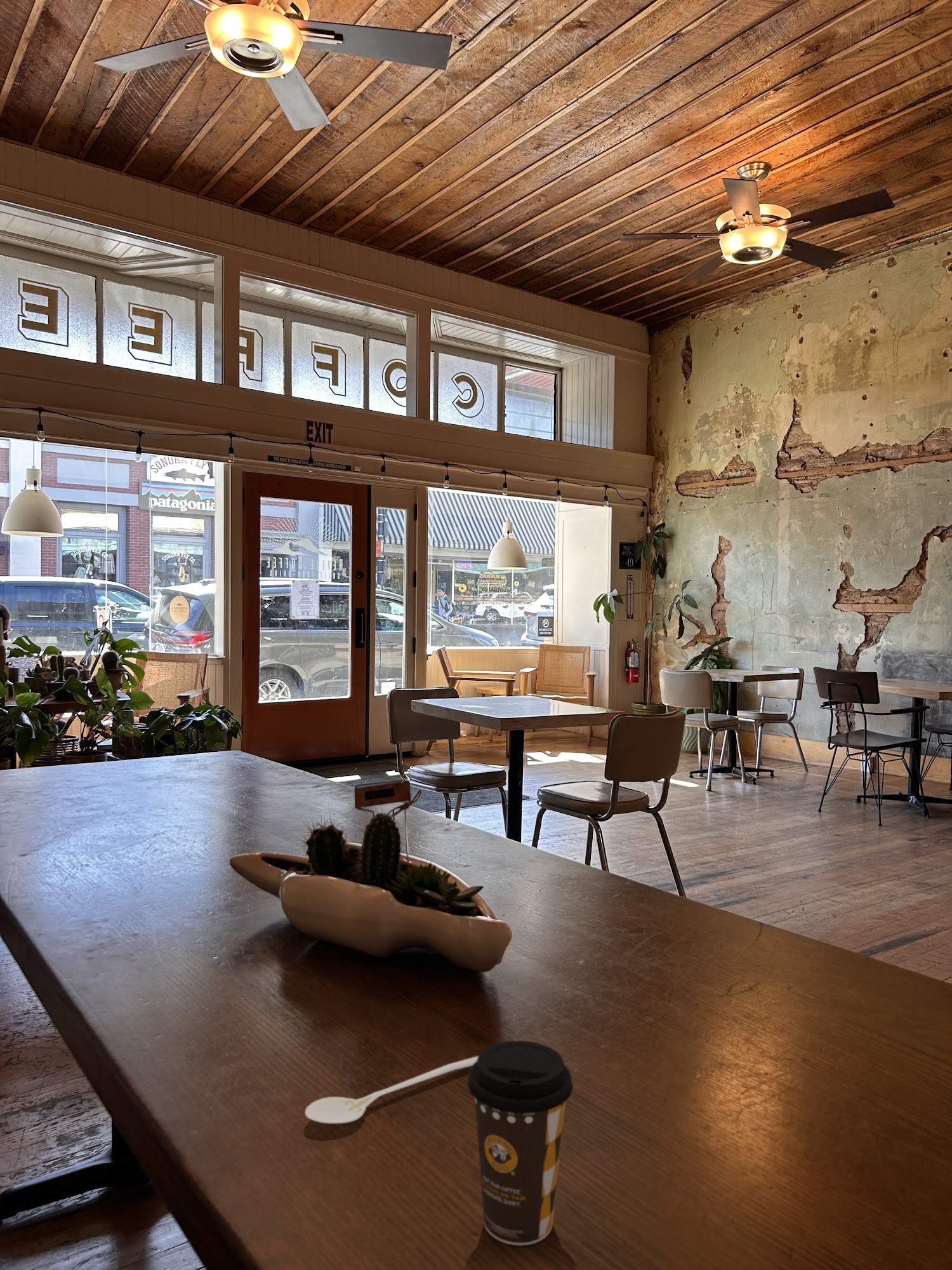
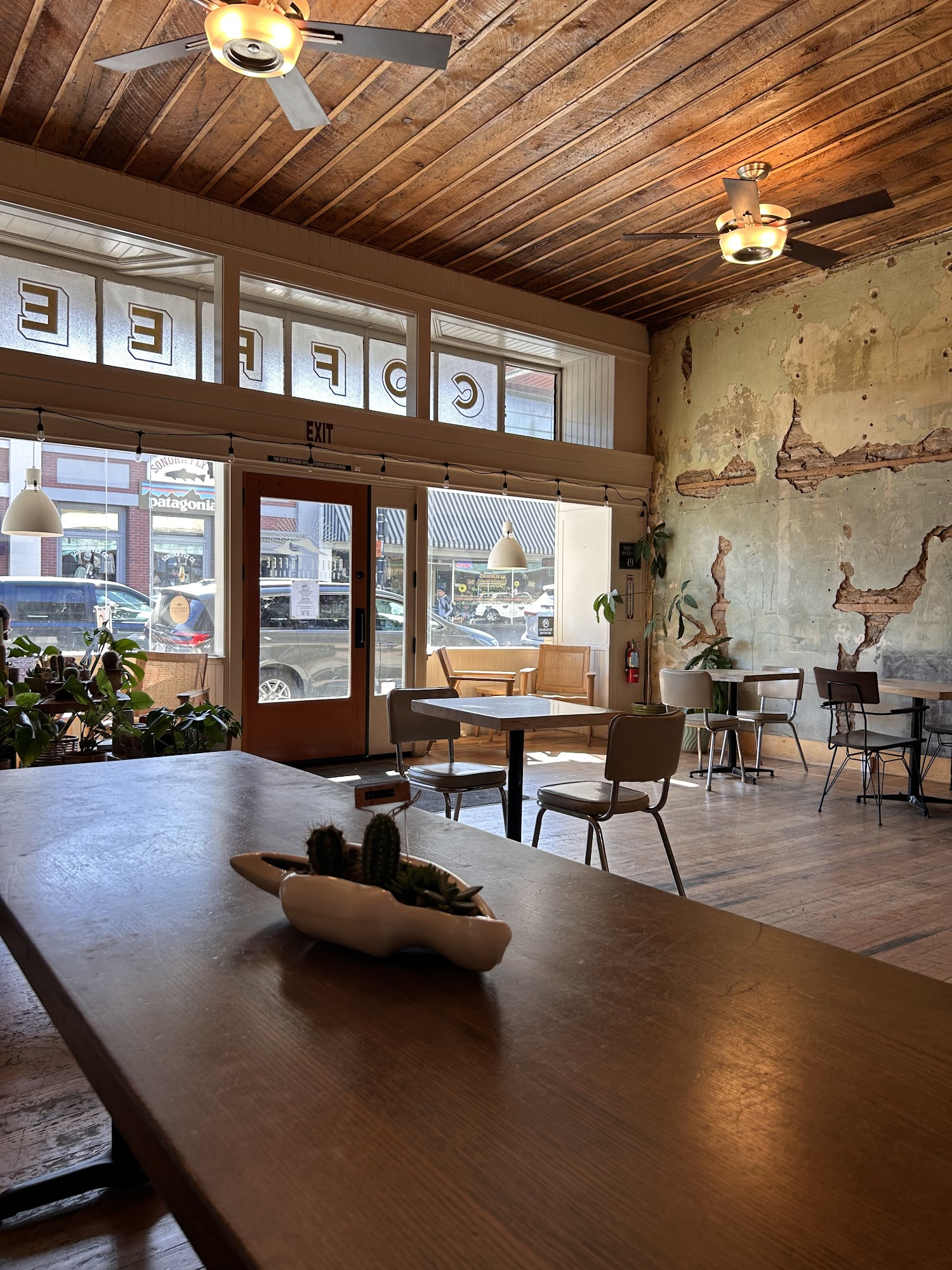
- stirrer (401, 1085)
- coffee cup (519, 1141)
